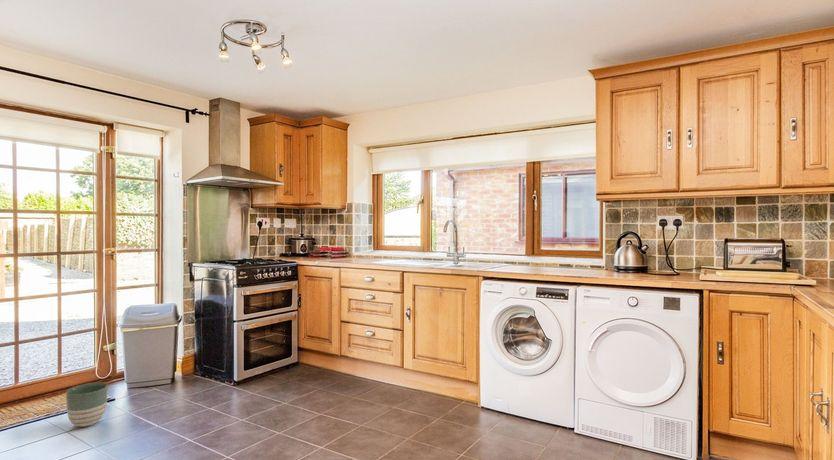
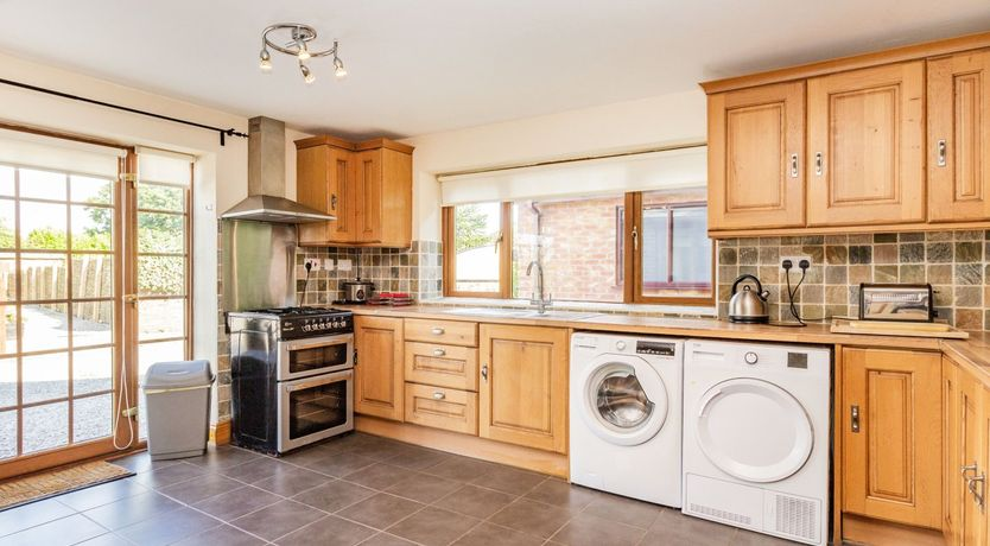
- planter (87, 406)
